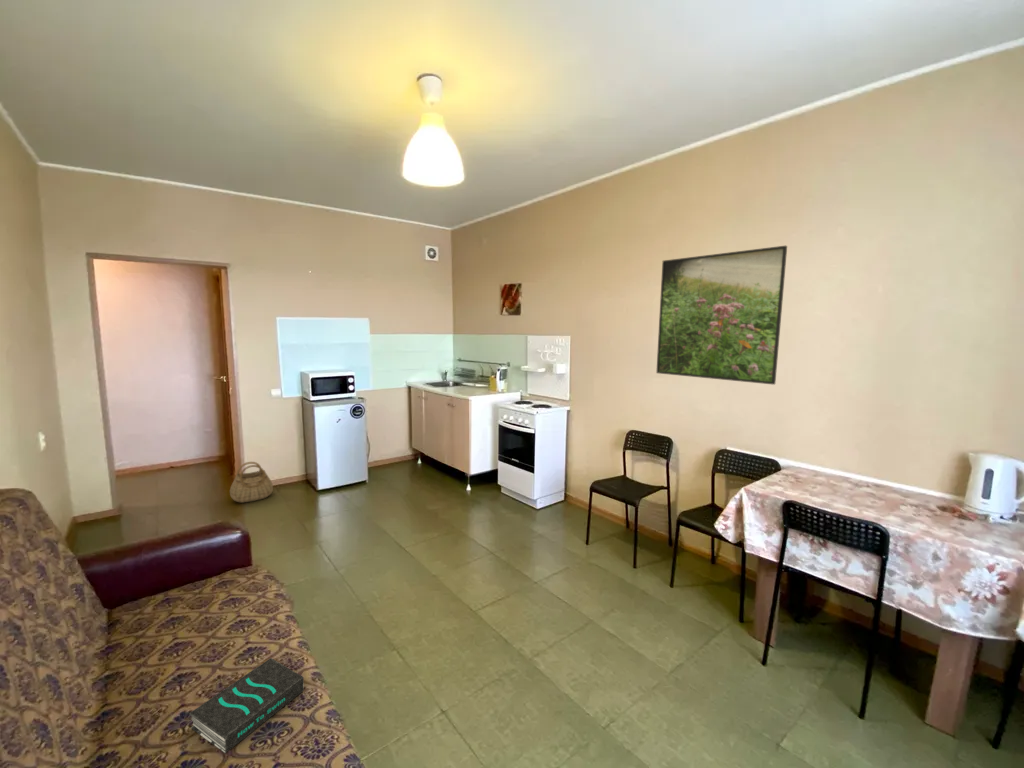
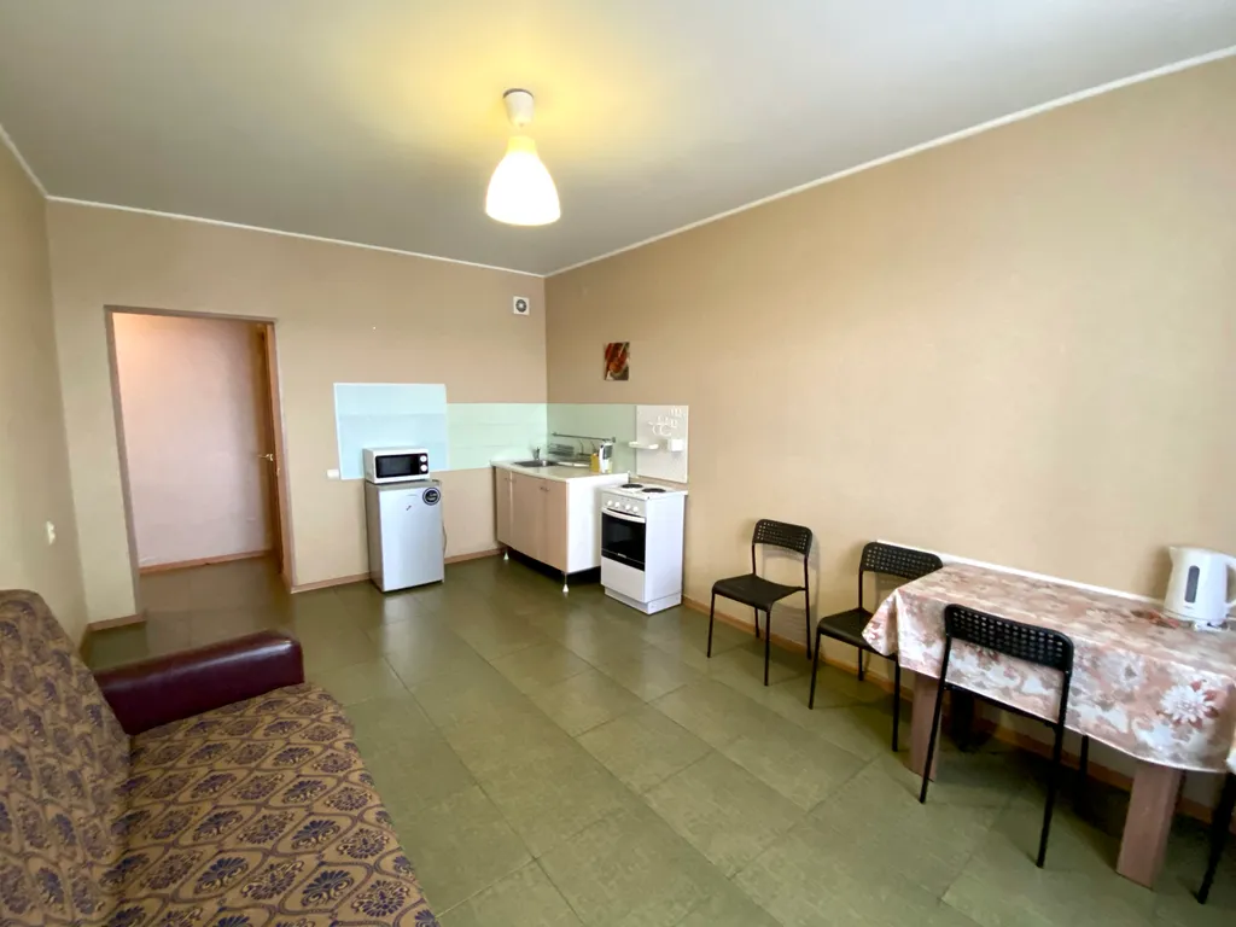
- book (250, 701)
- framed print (714, 317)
- basket (251, 480)
